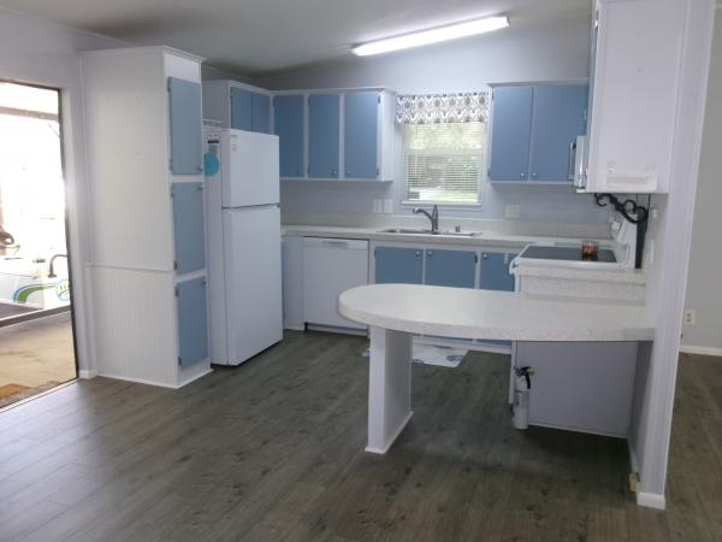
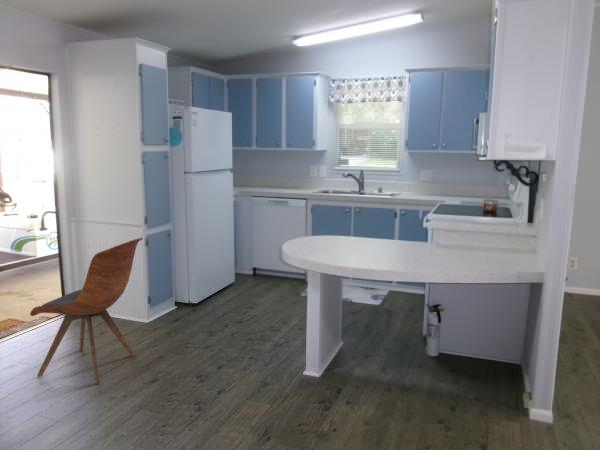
+ dining chair (87, 301)
